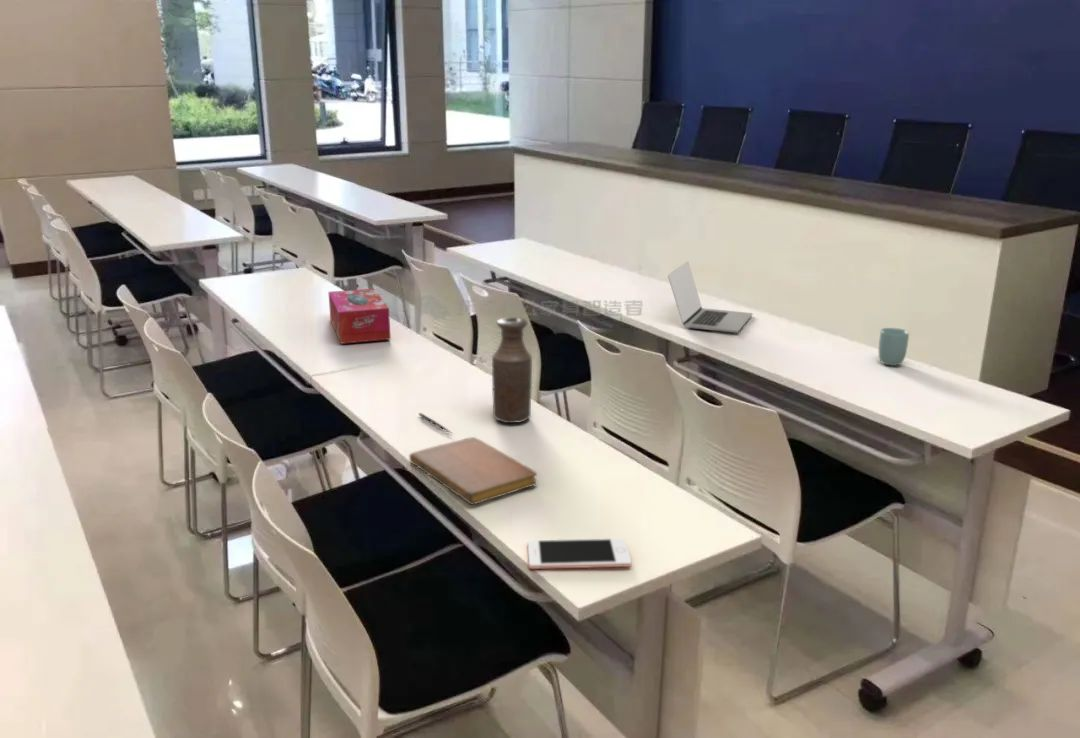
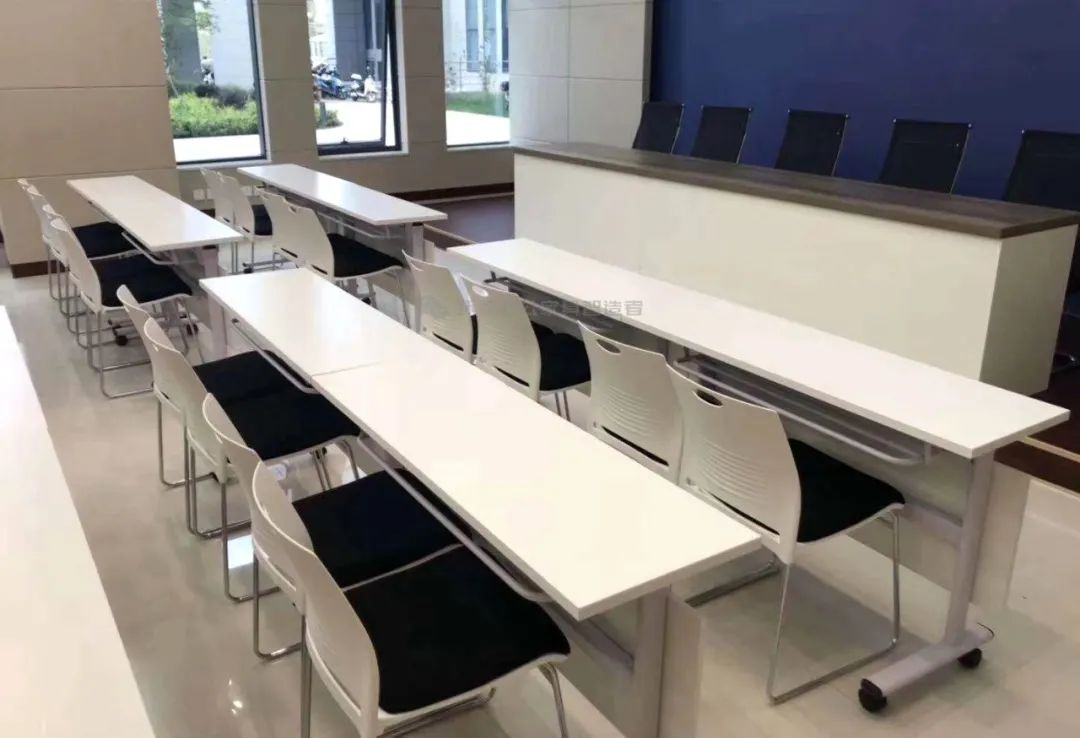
- notebook (472, 468)
- laptop (699, 300)
- tissue box (358, 314)
- cell phone (578, 553)
- bottle (512, 369)
- cup (892, 347)
- pen (435, 423)
